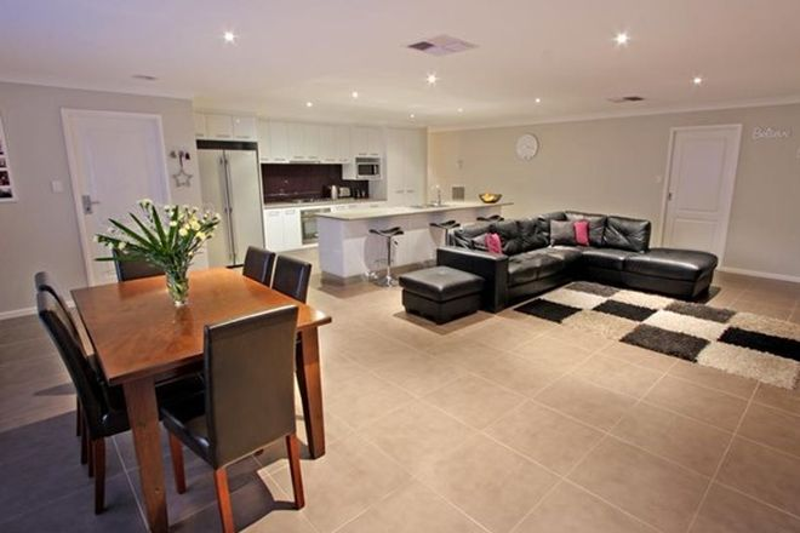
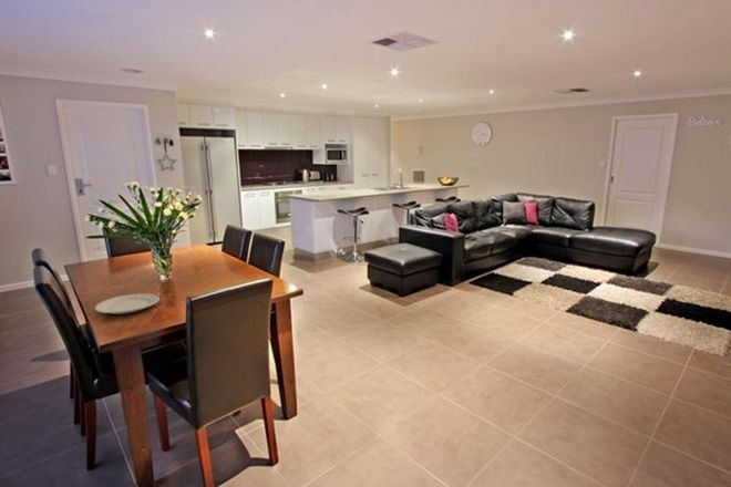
+ chinaware (128, 304)
